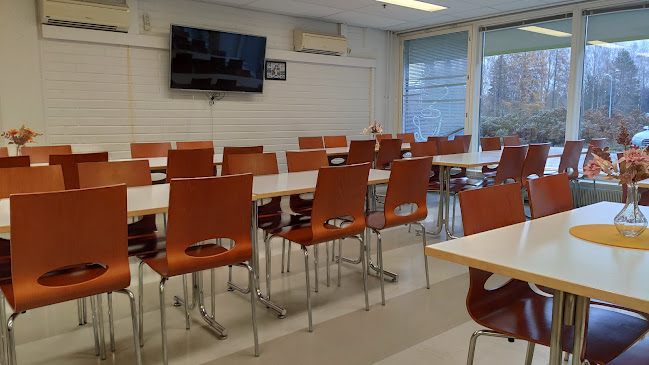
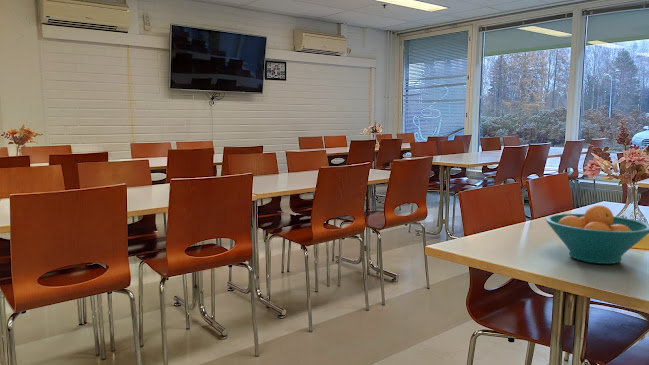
+ fruit bowl (596, 232)
